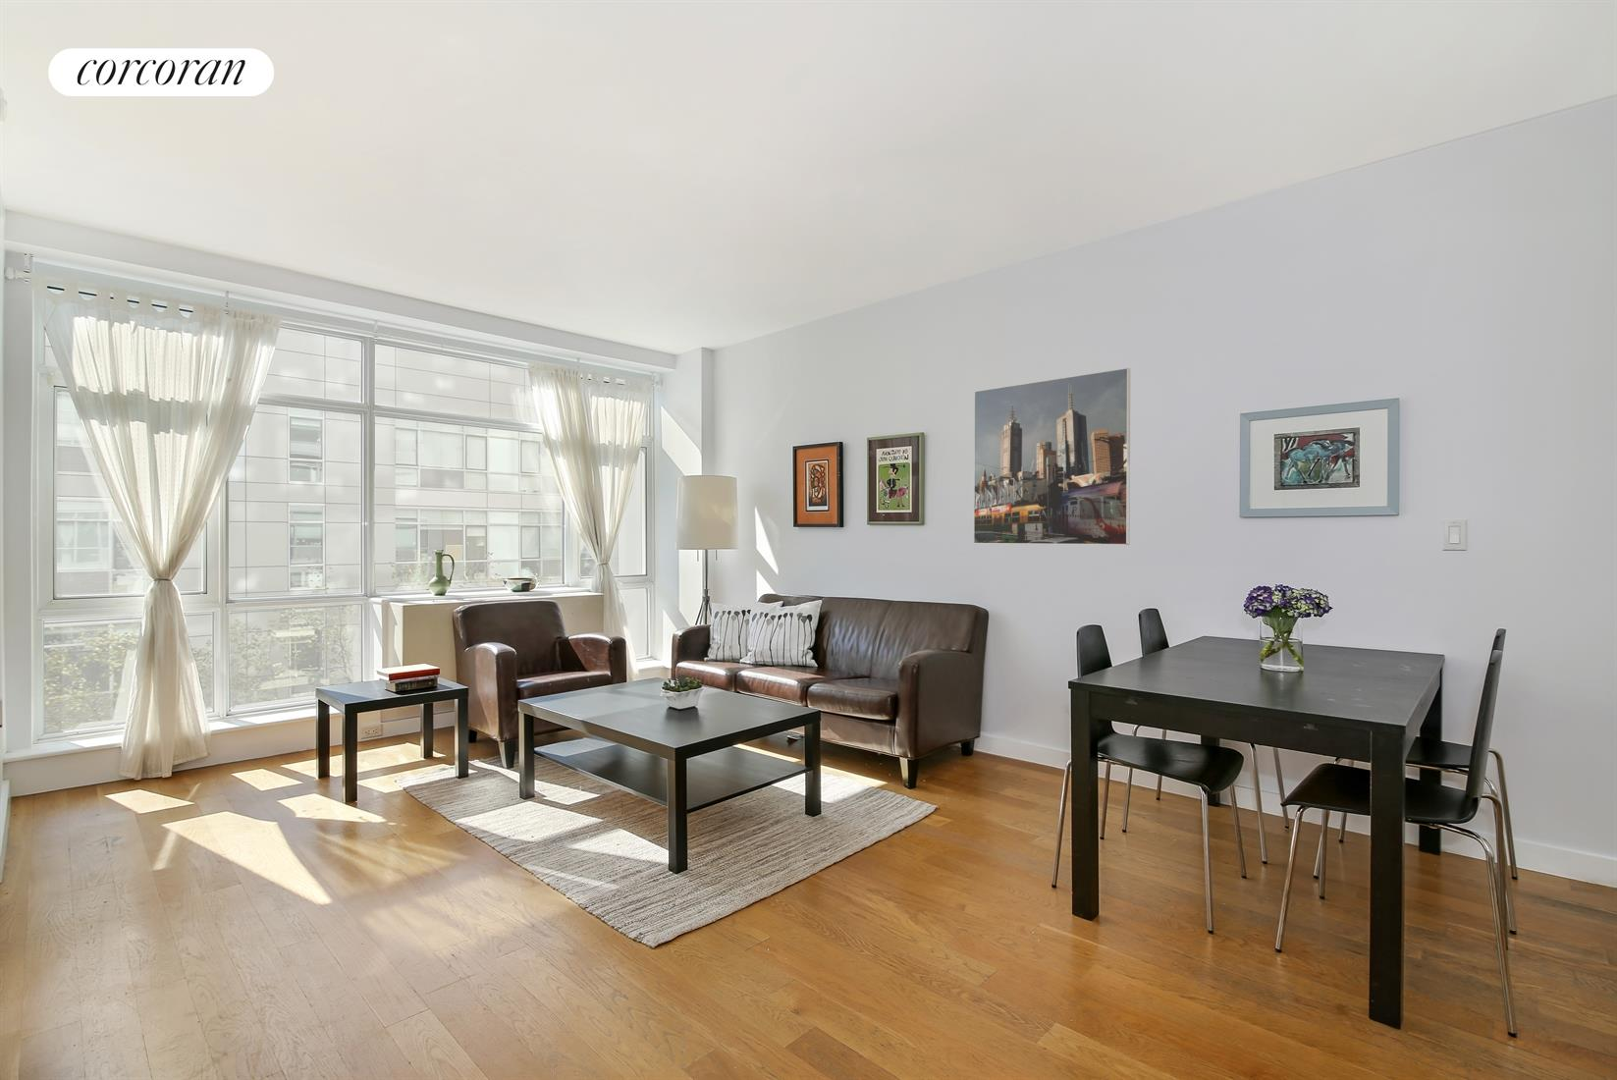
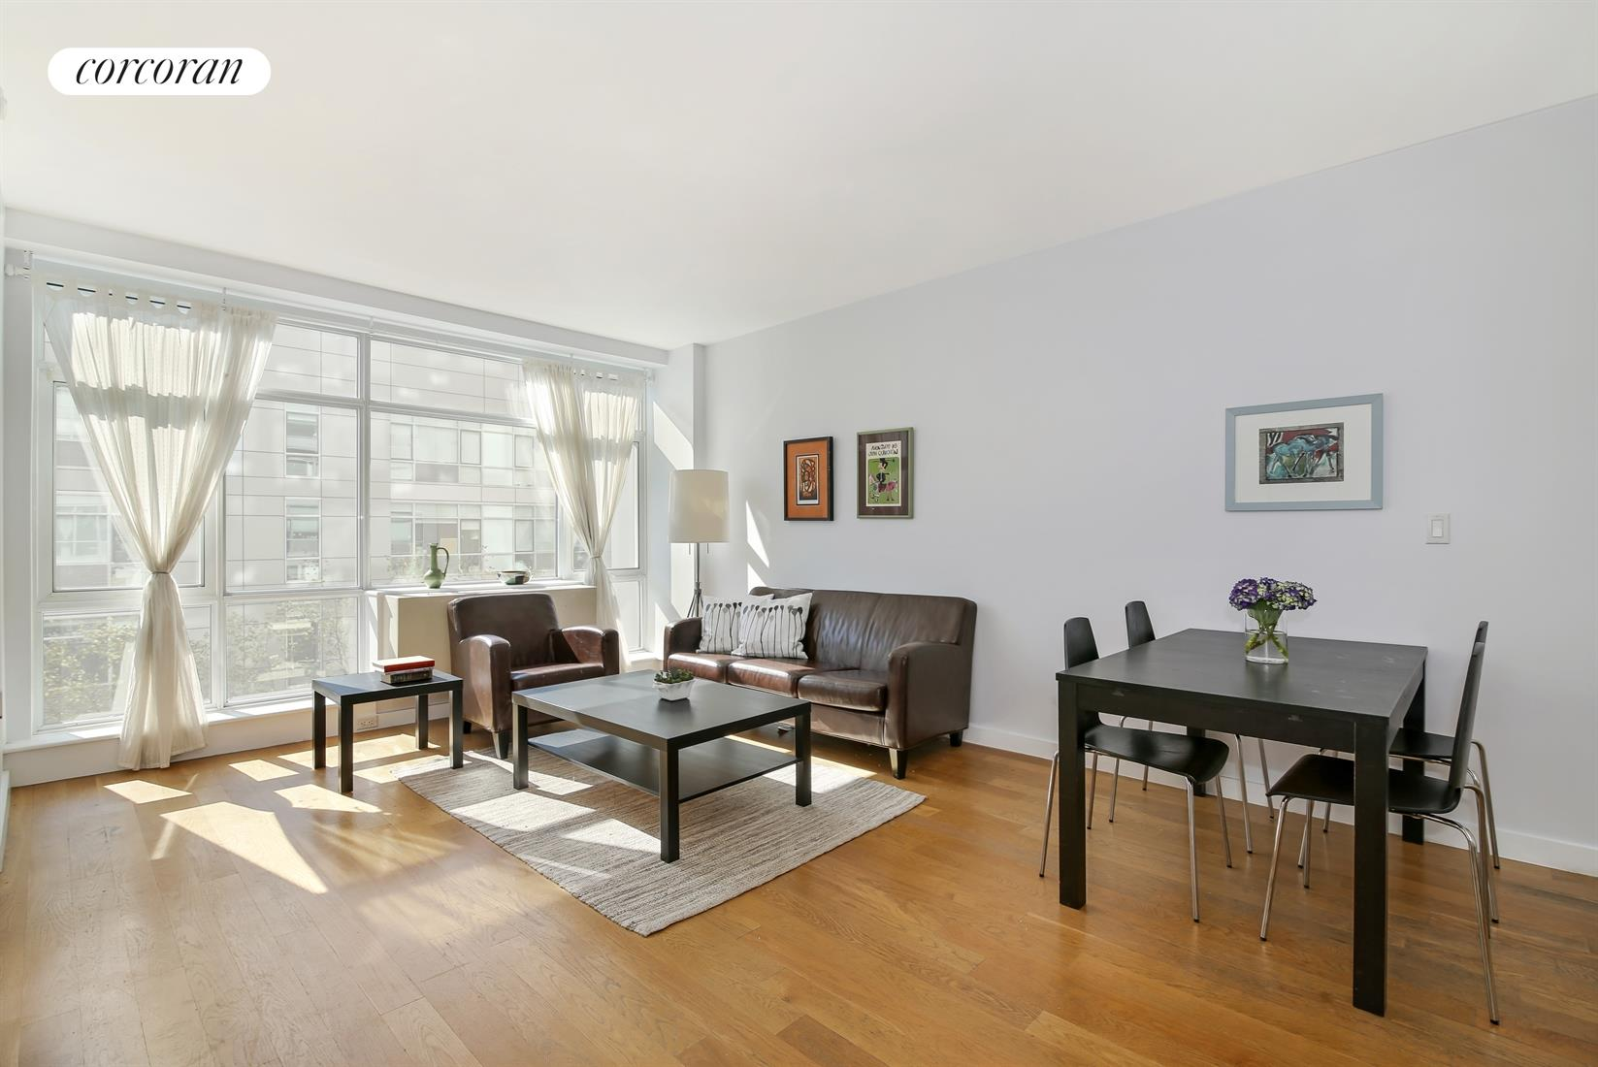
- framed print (1046, 463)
